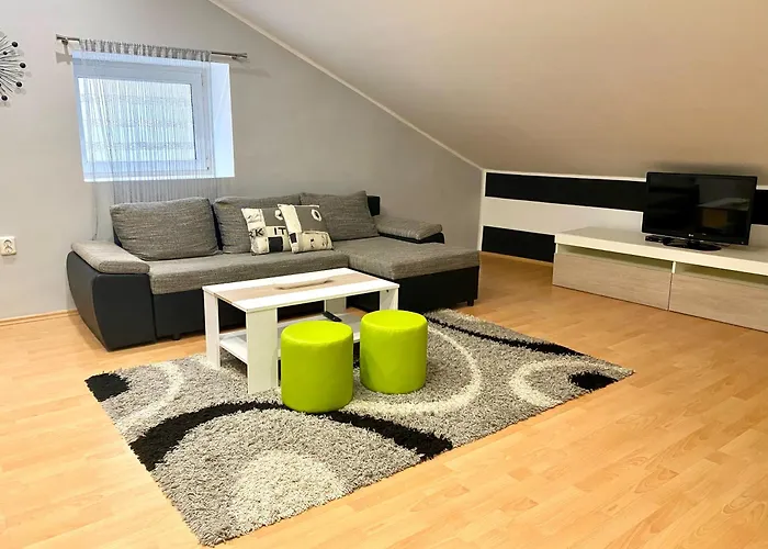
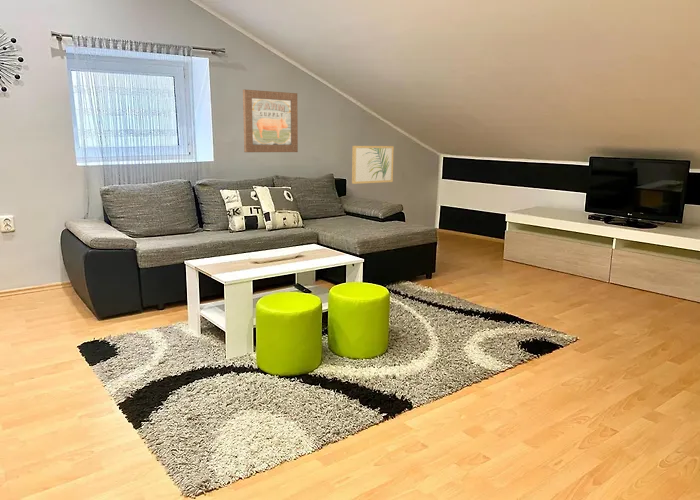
+ wall art (271, 122)
+ wall art (373, 164)
